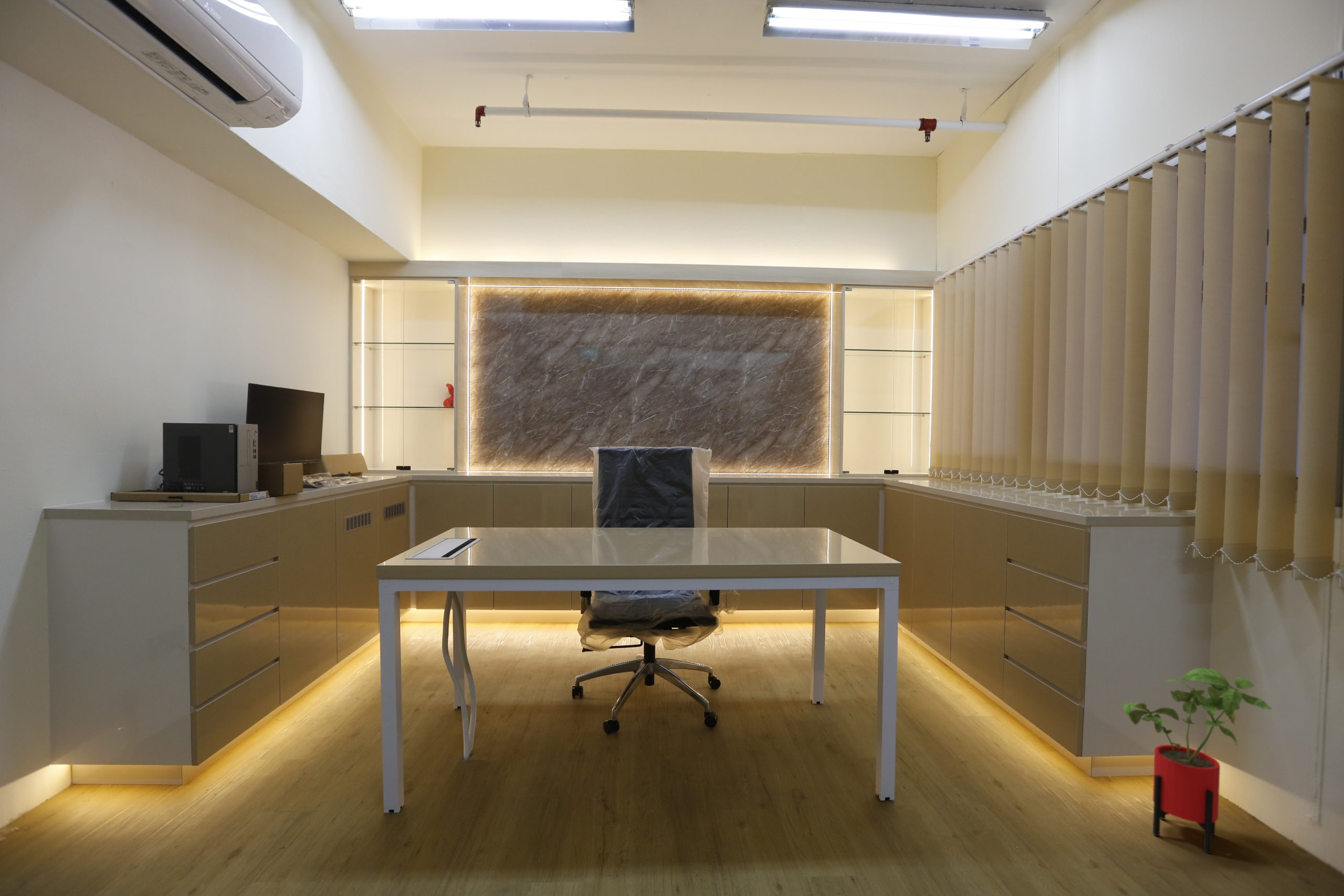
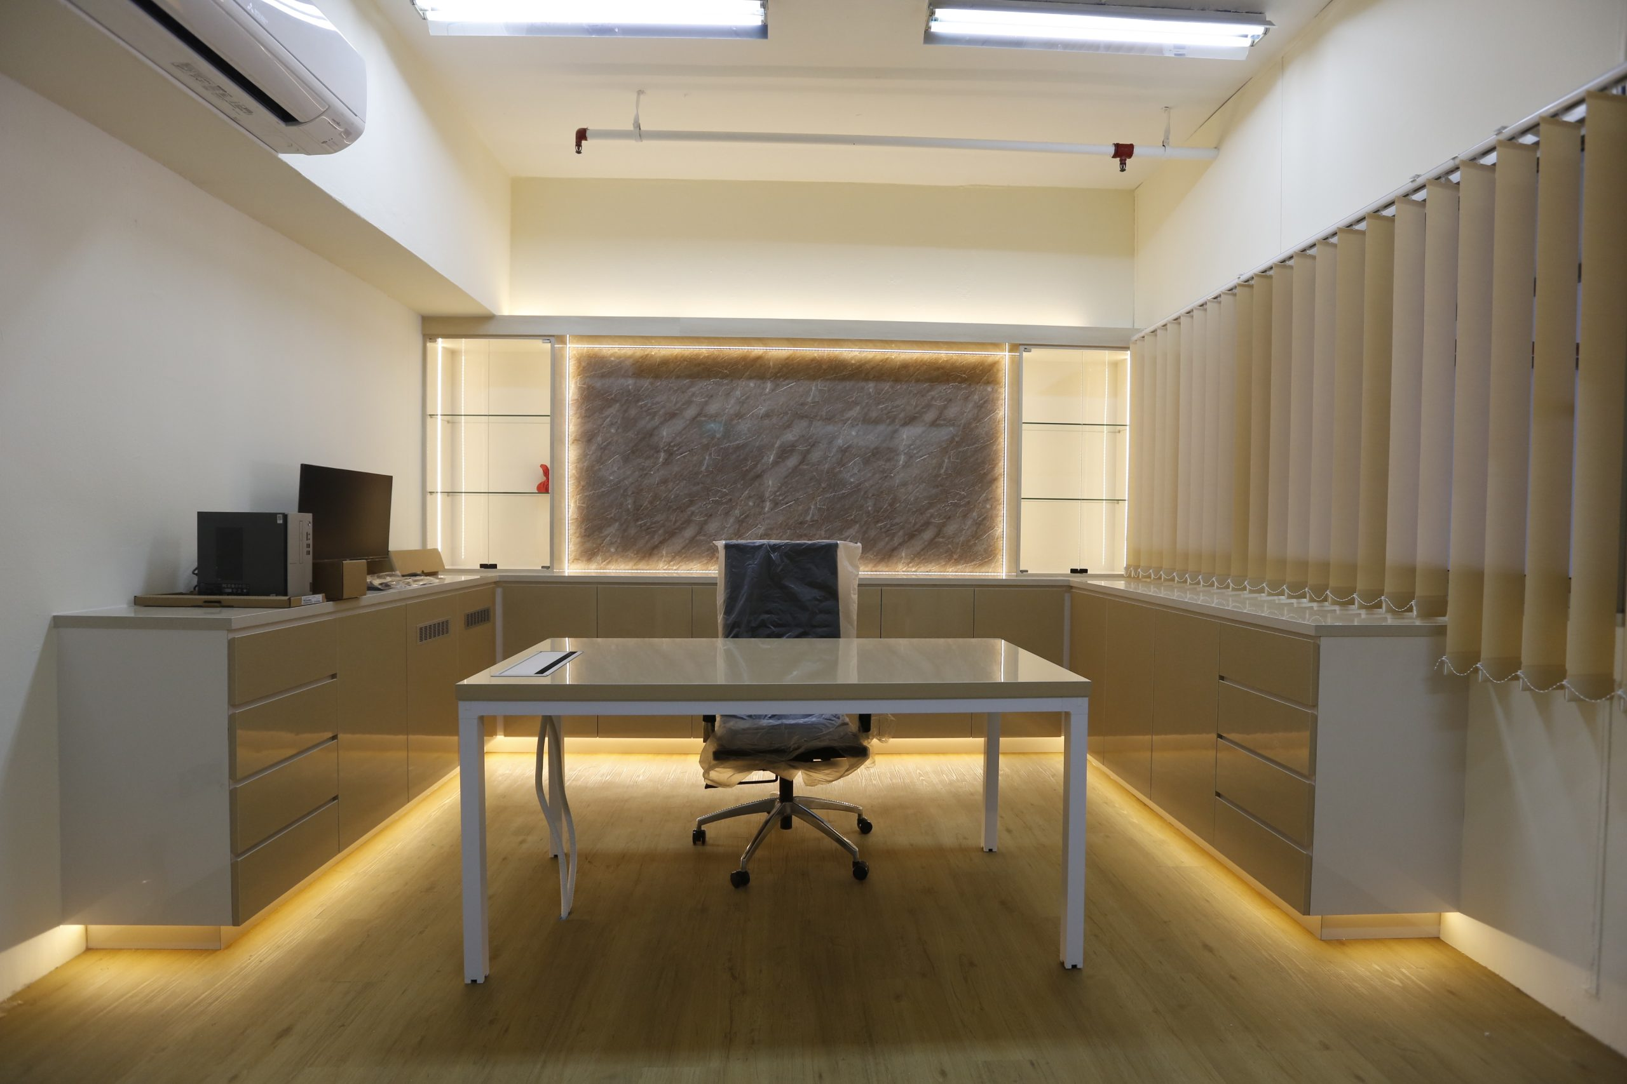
- house plant (1189, 750)
